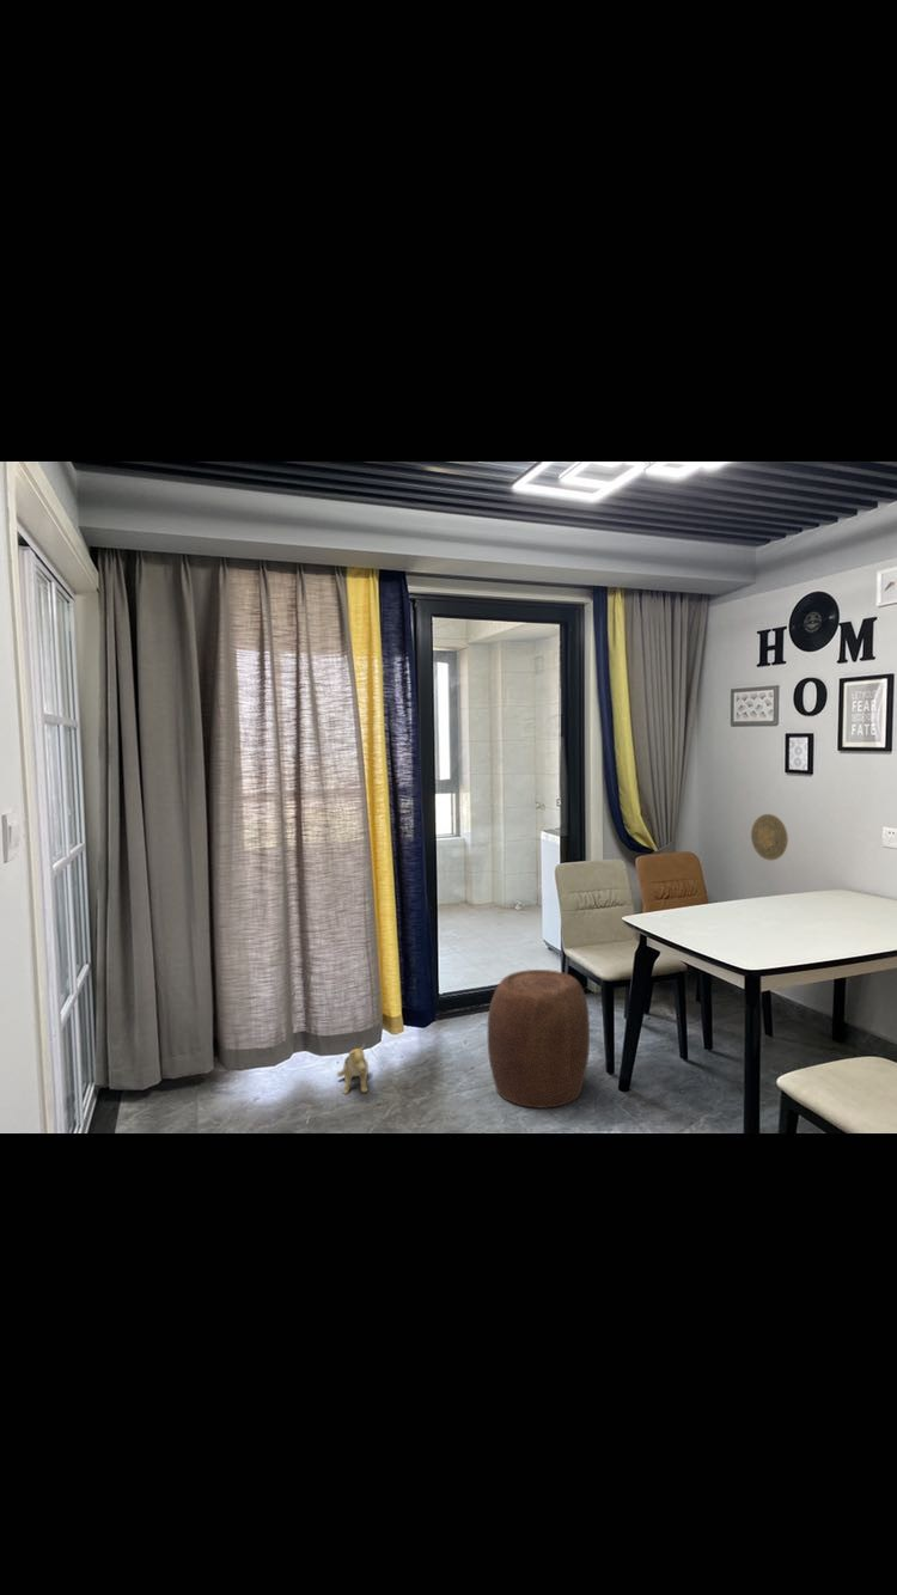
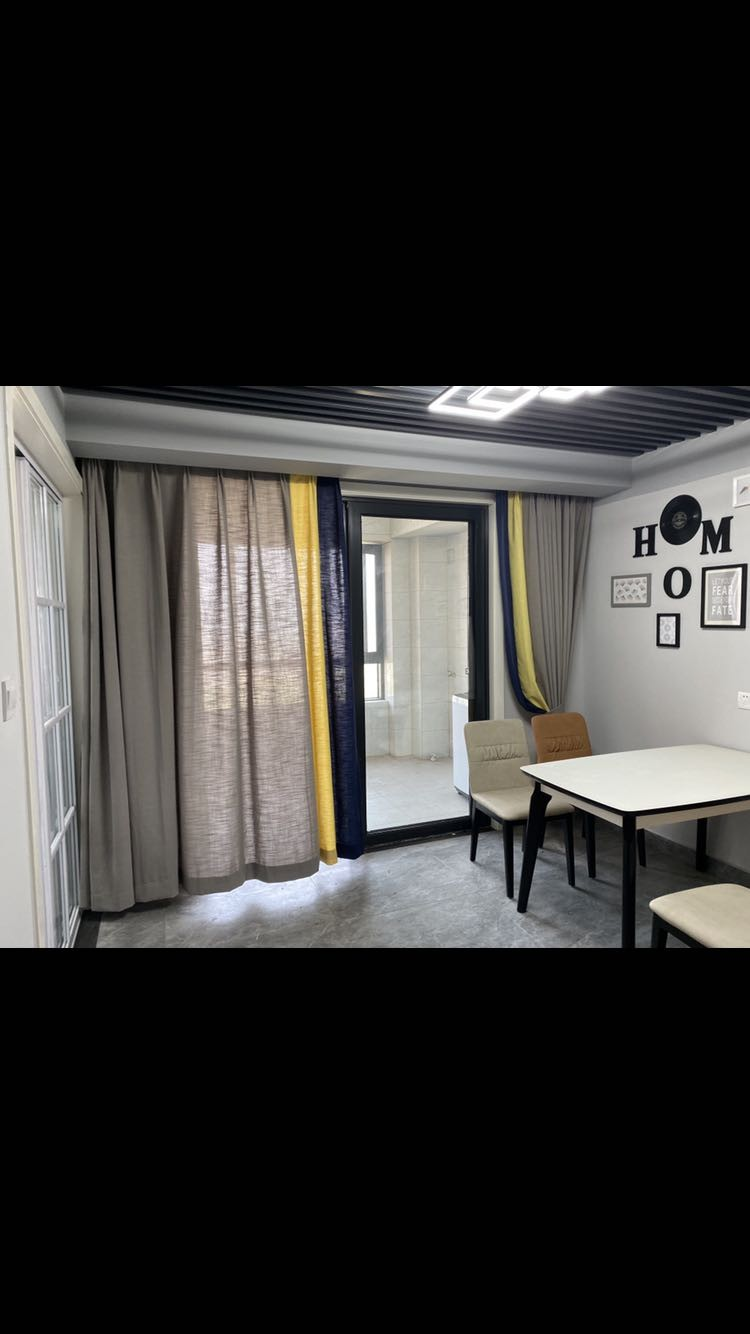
- decorative plate (767, 837)
- stool (537, 1033)
- plush toy (353, 1057)
